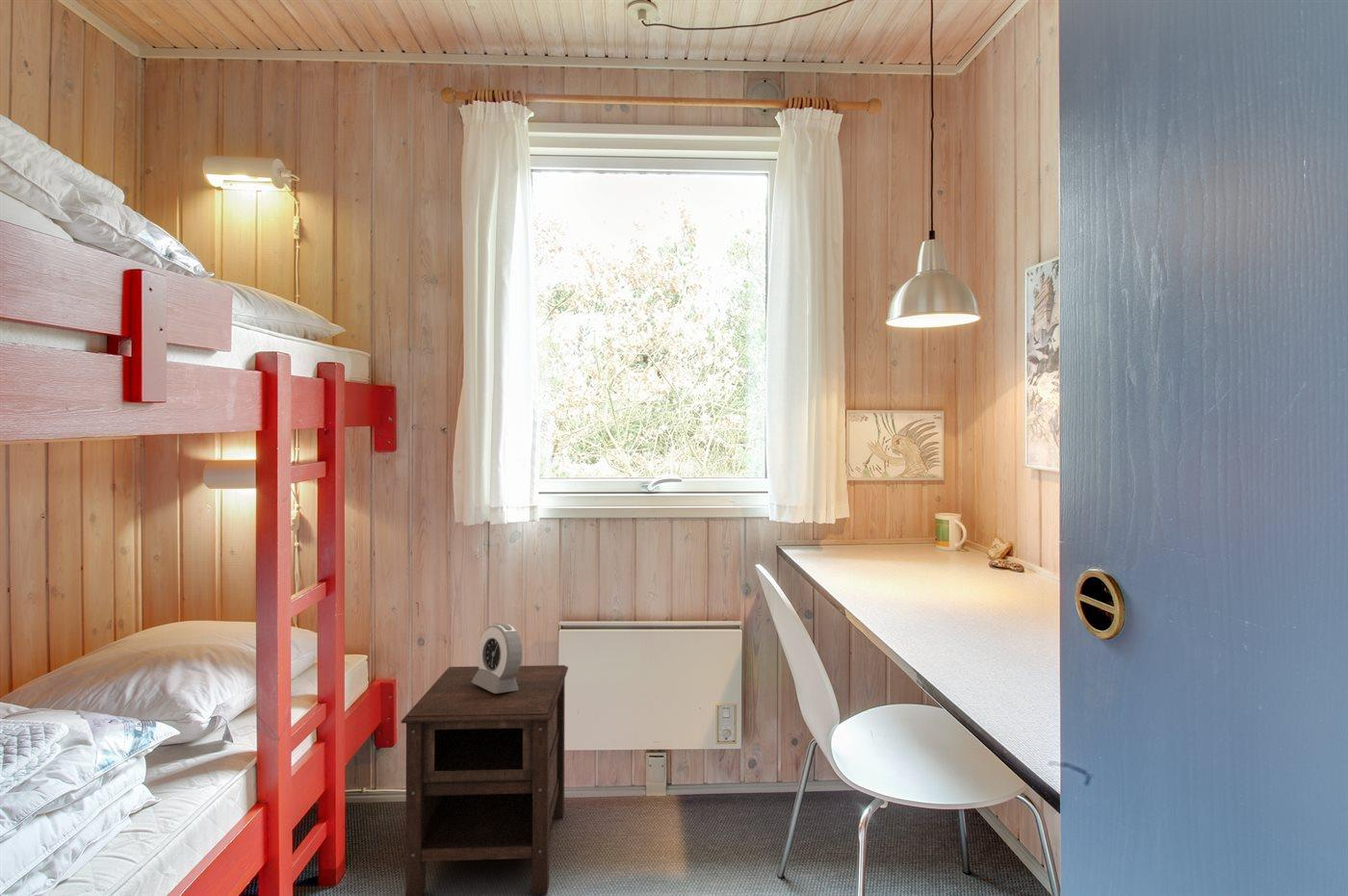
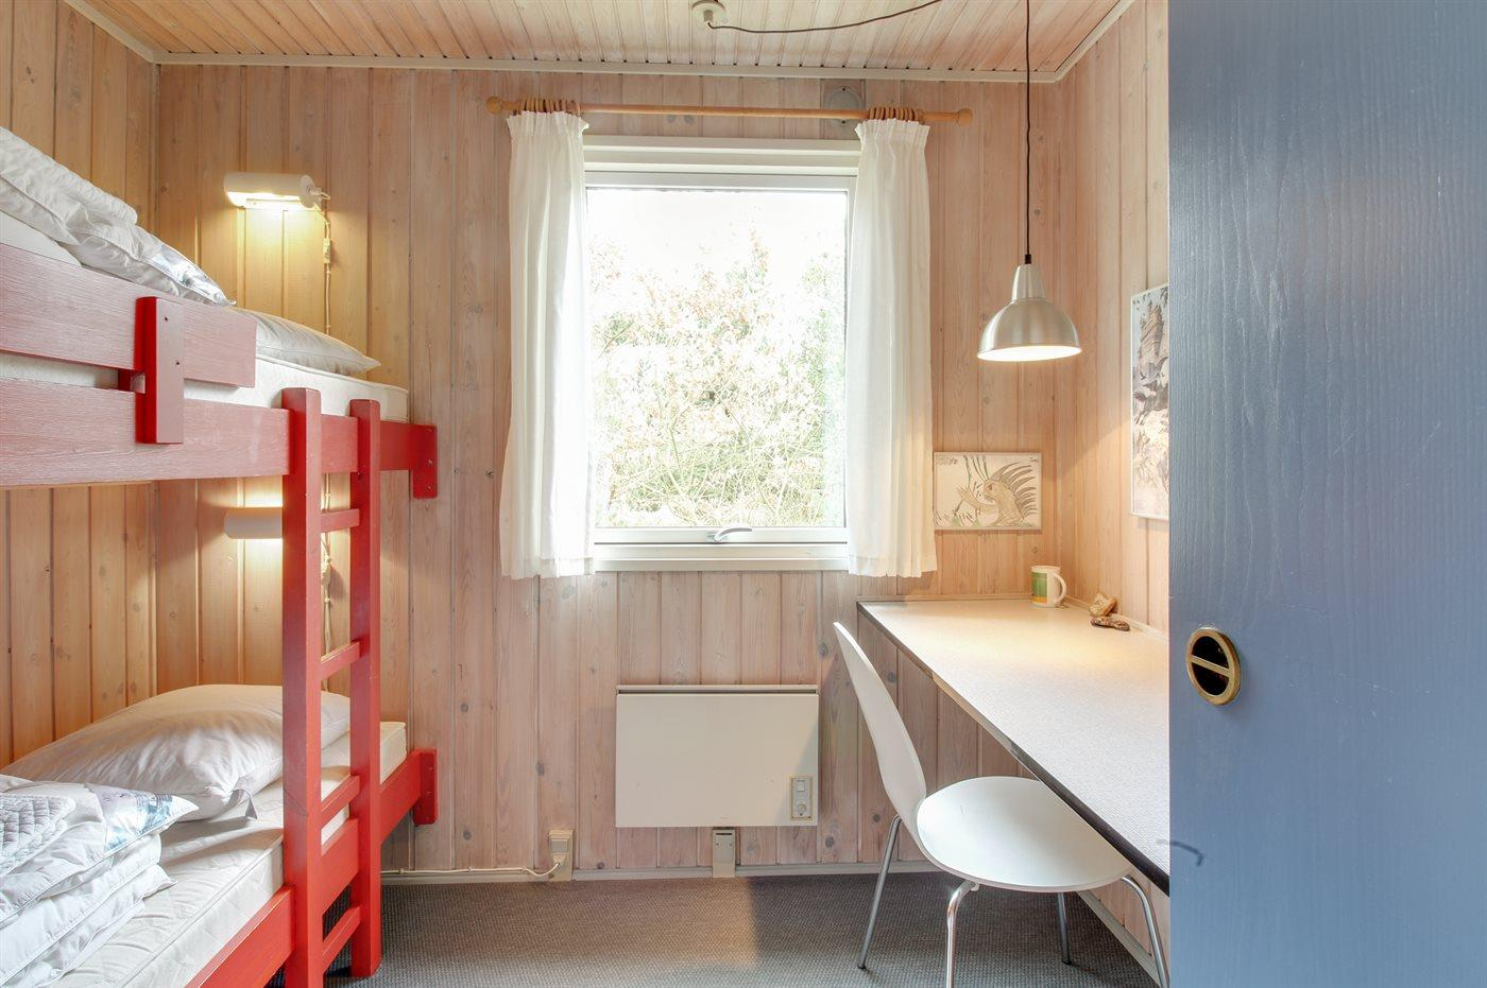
- nightstand (493, 769)
- alarm clock (496, 655)
